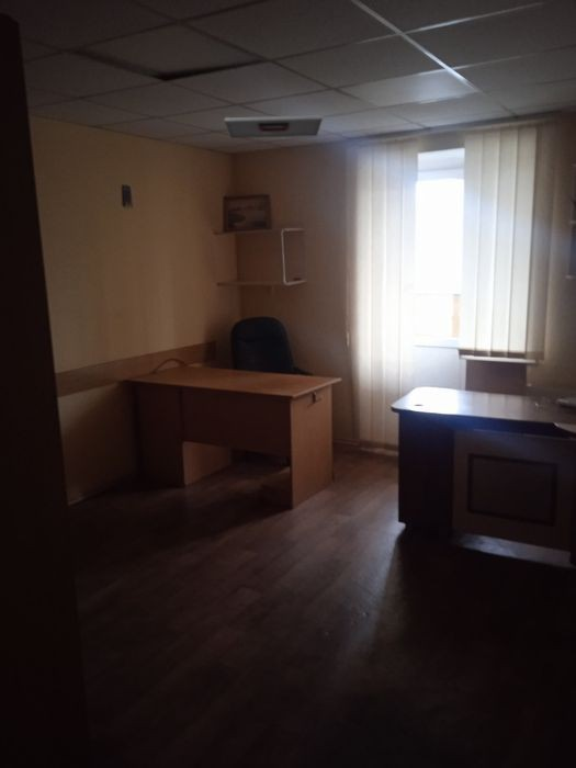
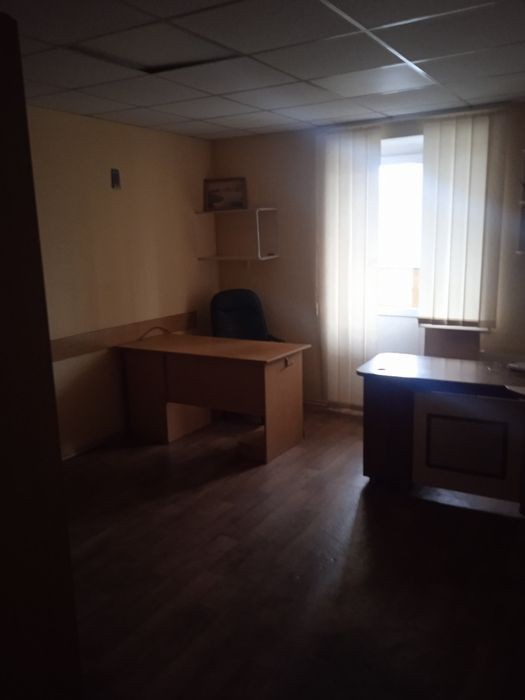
- ceiling vent (273, 127)
